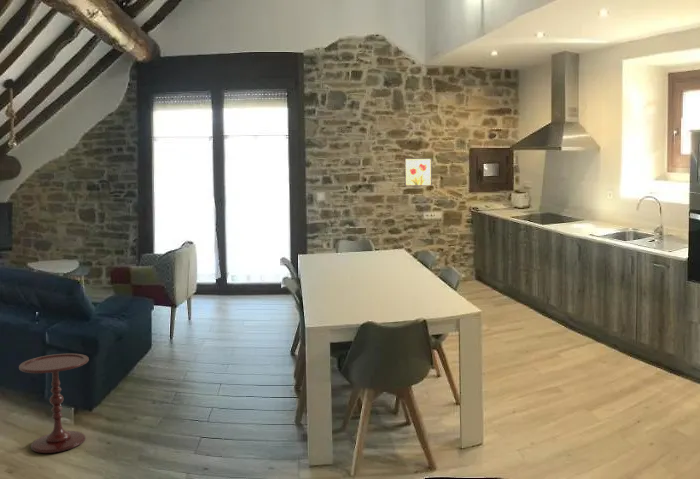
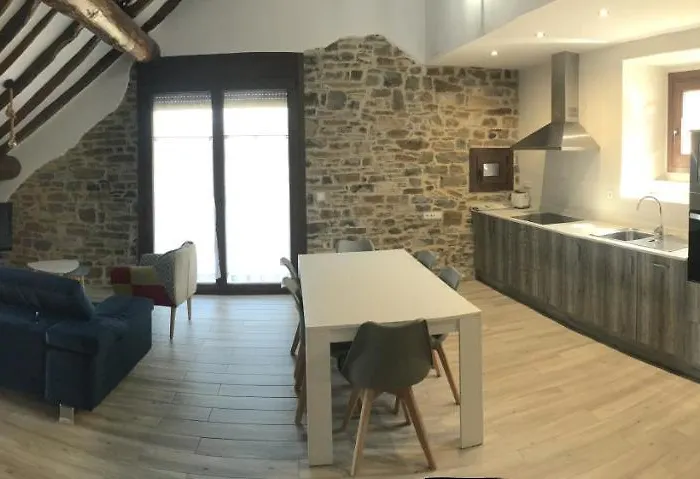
- wall art (418, 172)
- side table (56, 402)
